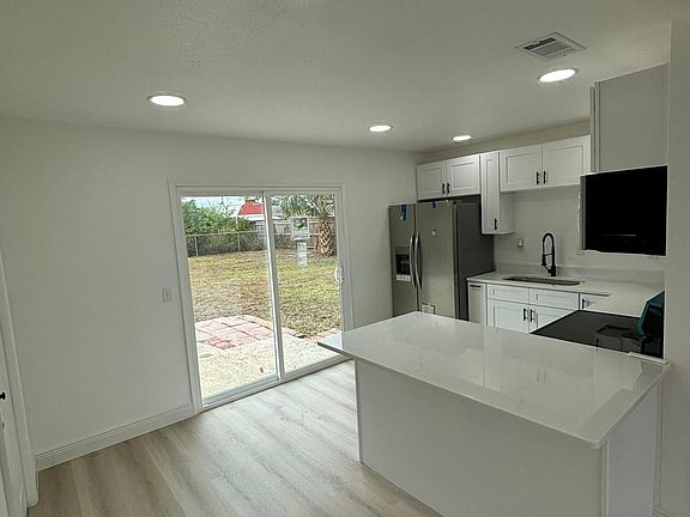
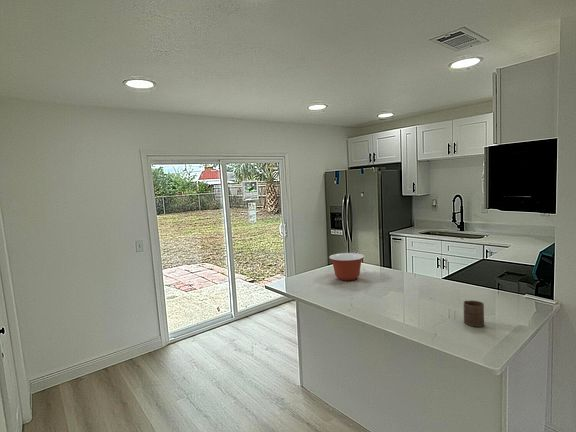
+ cup (473, 312)
+ mixing bowl (346, 267)
